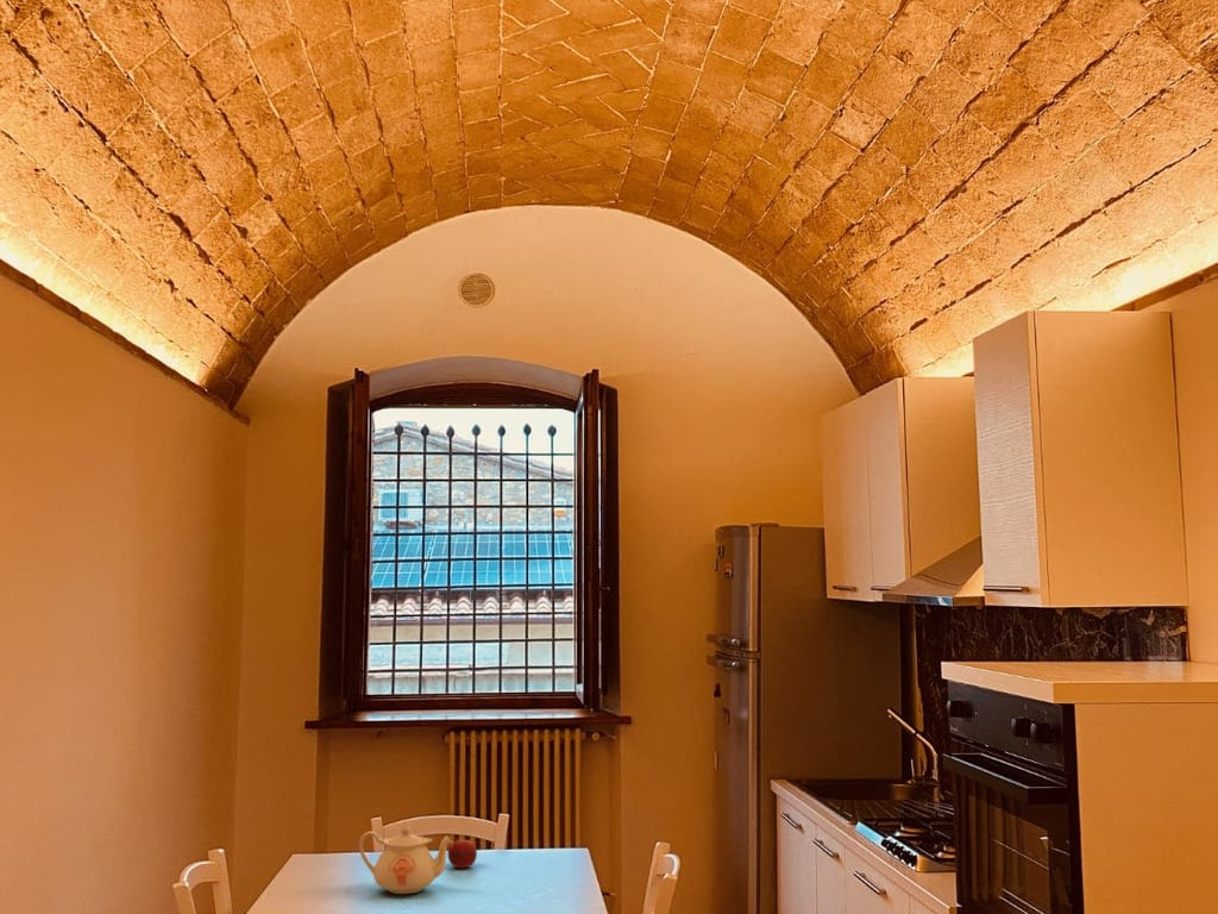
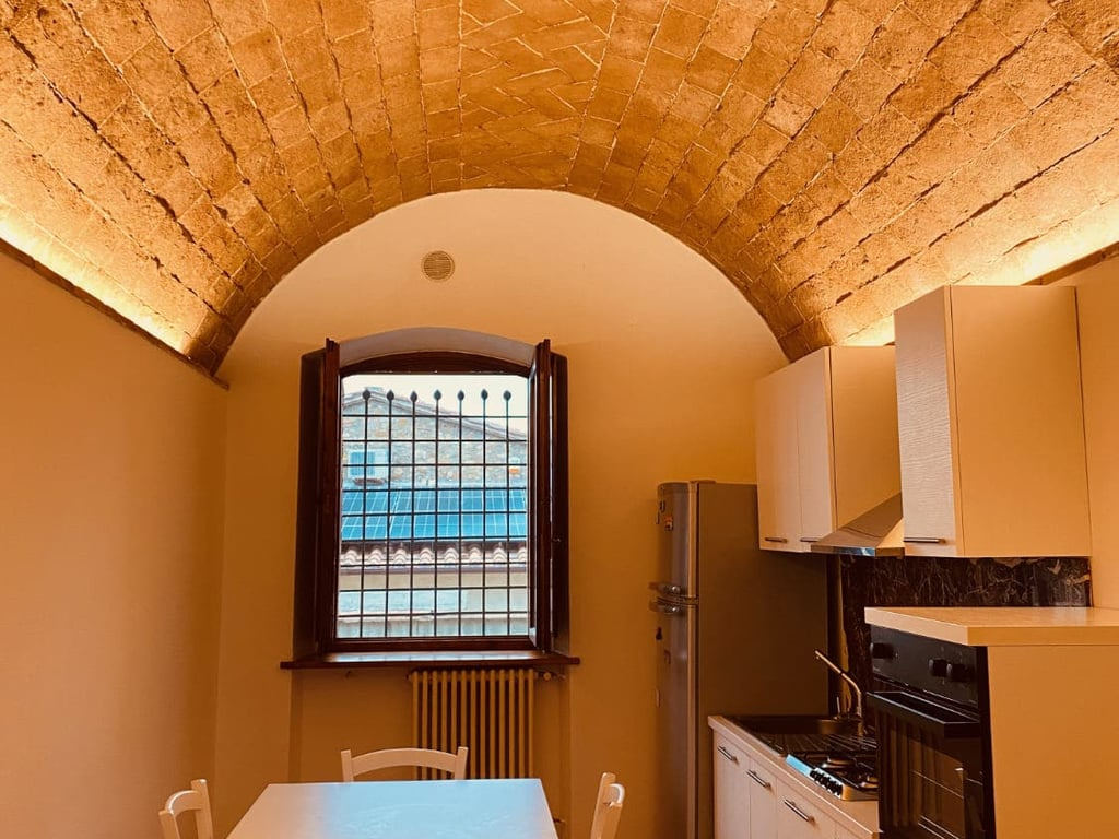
- fruit (462, 852)
- teapot (404, 856)
